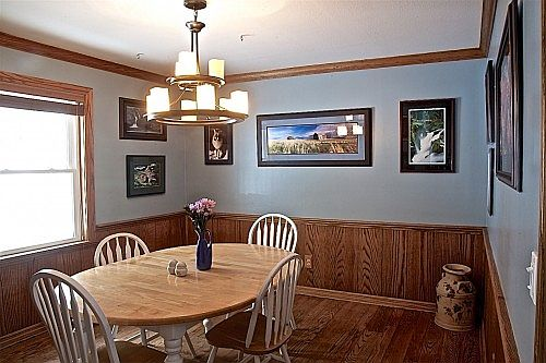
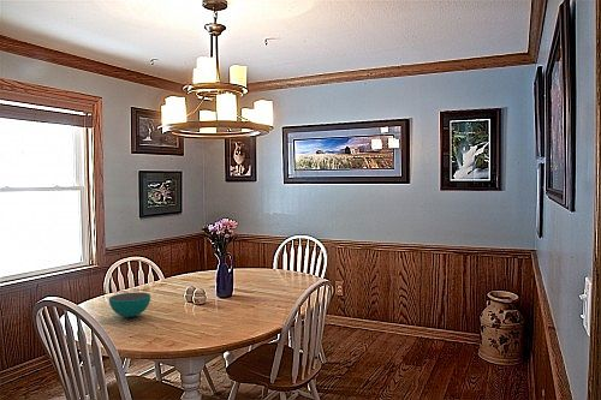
+ bowl (130, 306)
